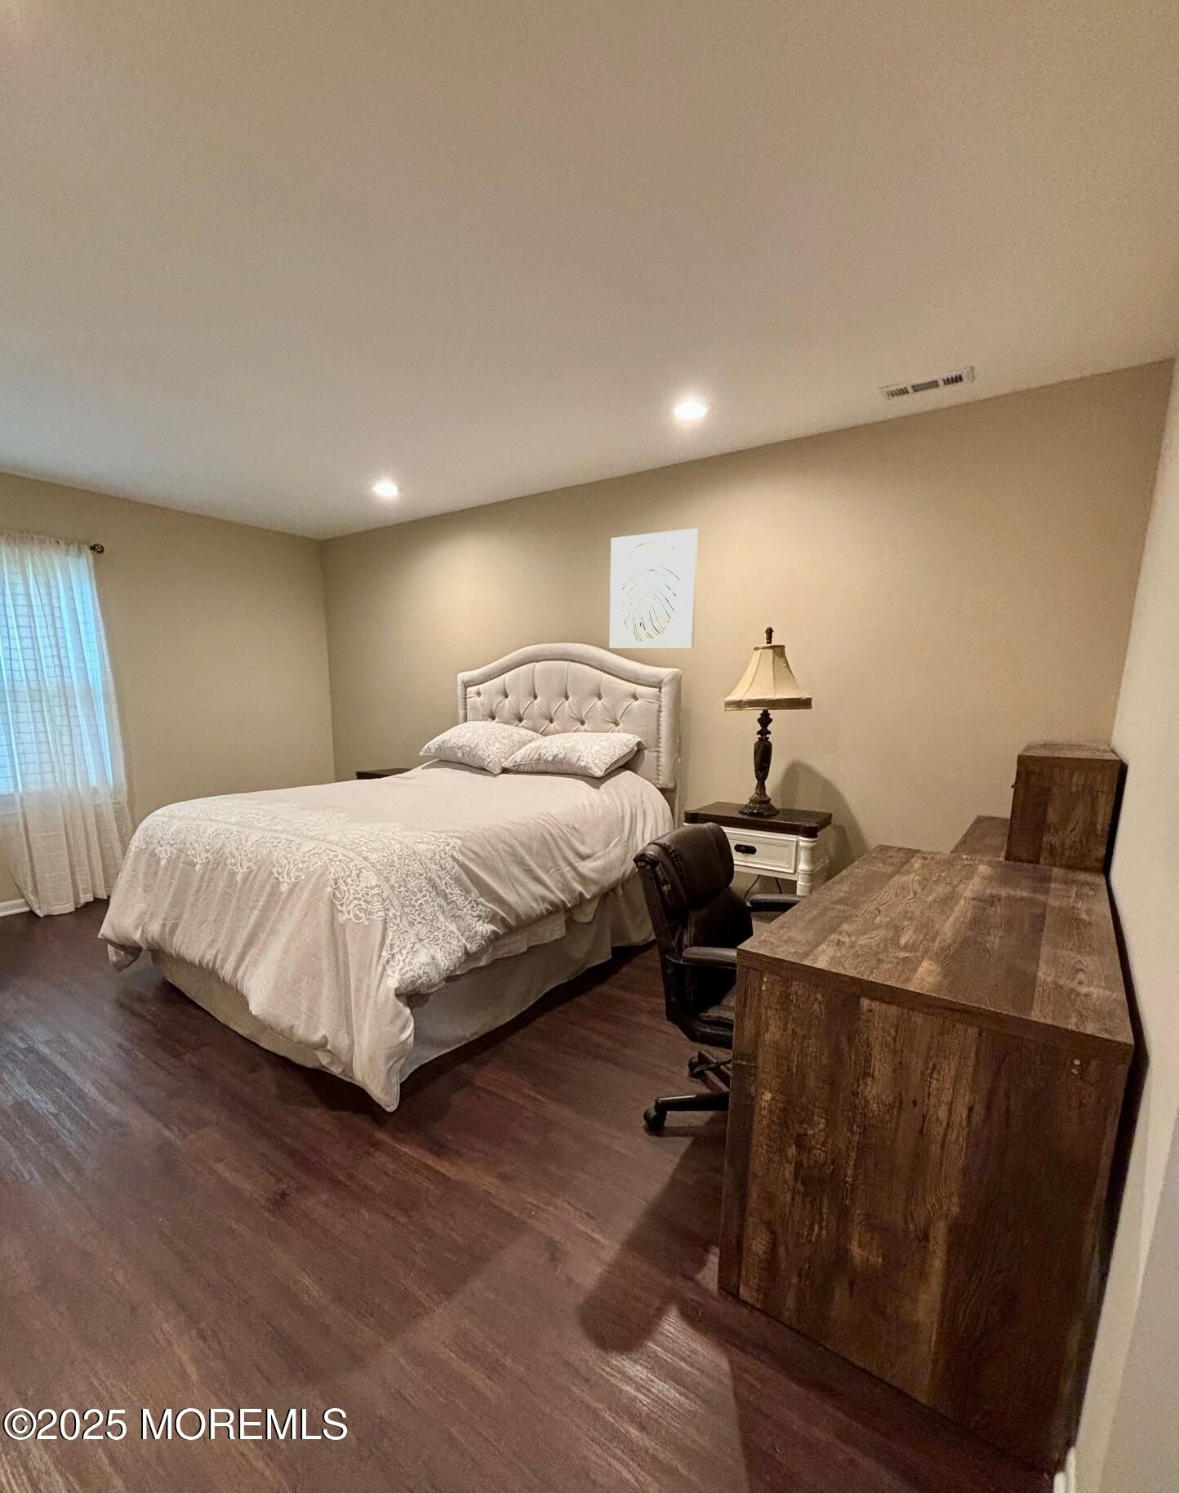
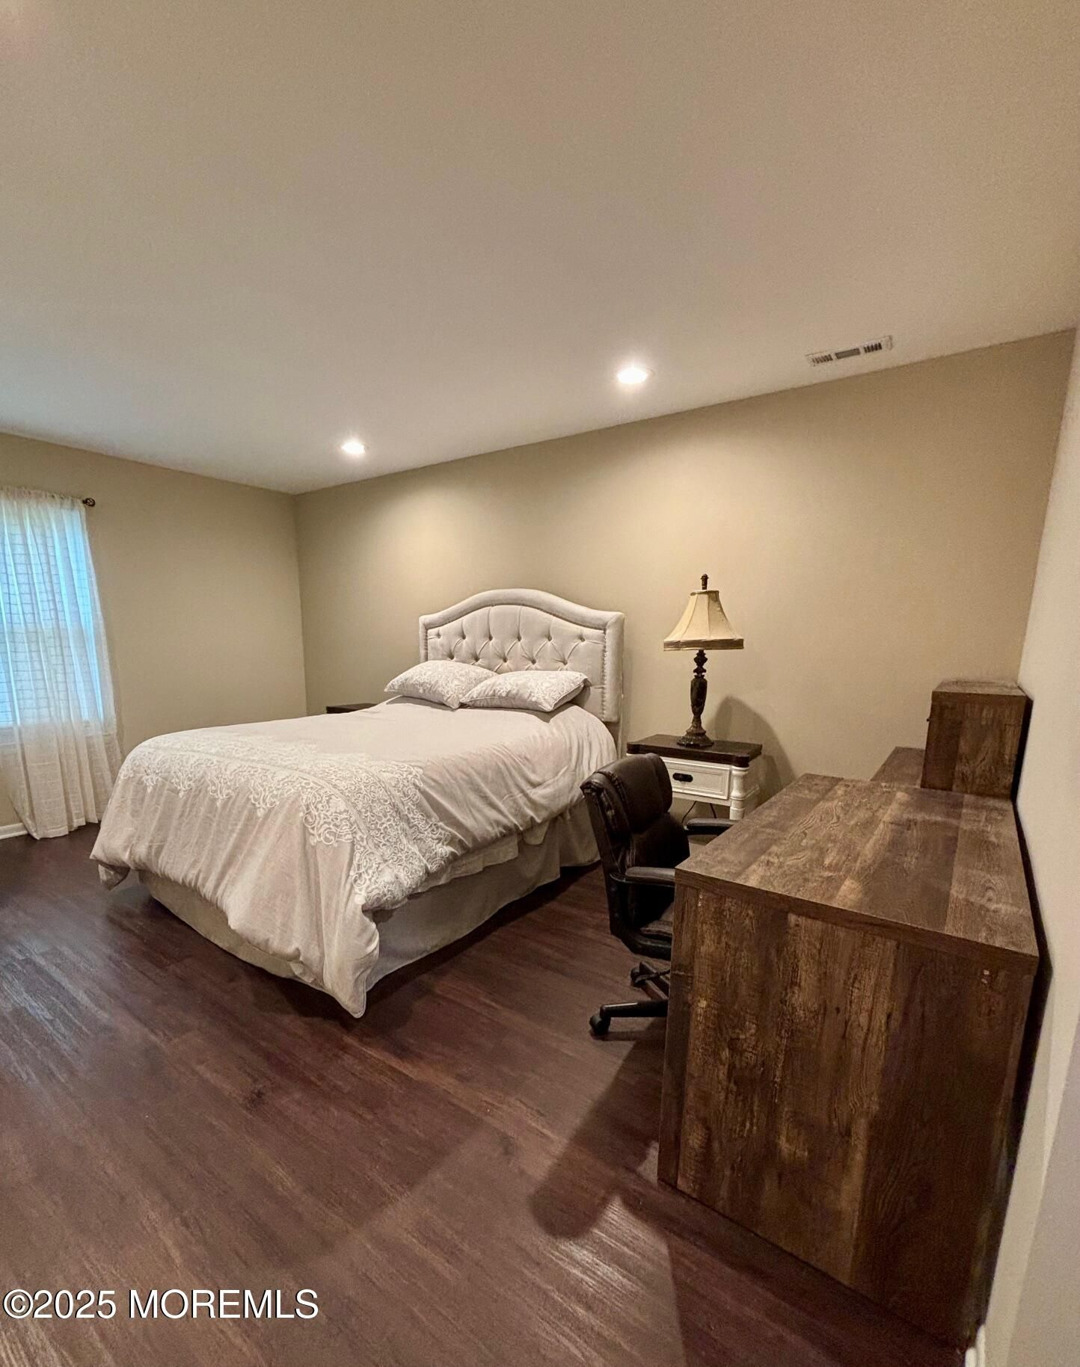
- wall art (651, 591)
